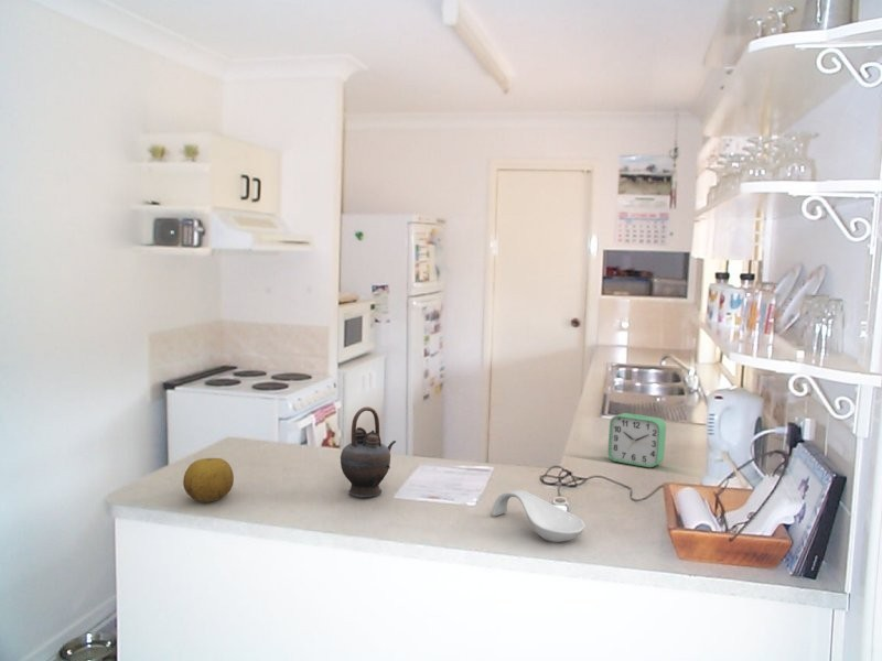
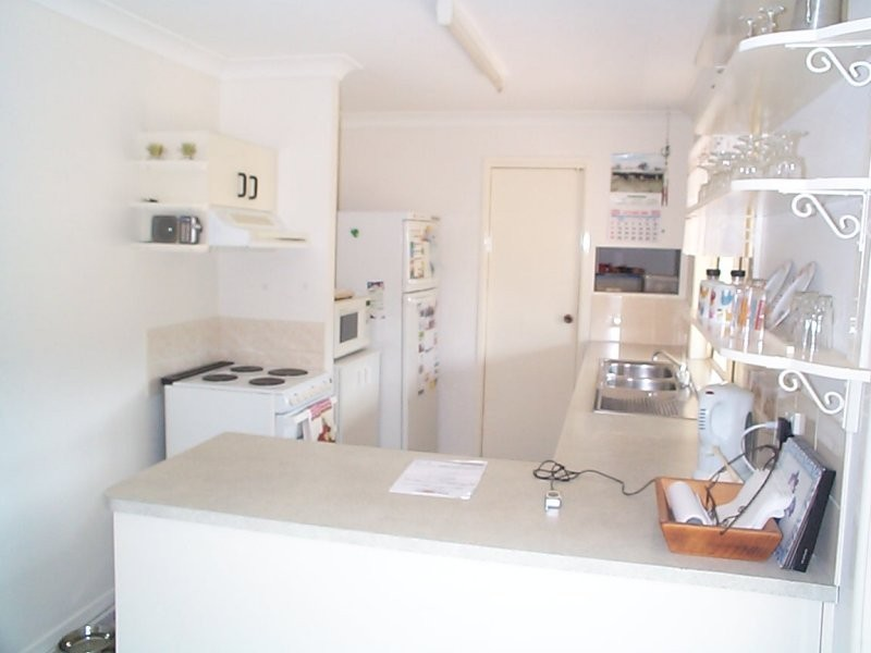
- alarm clock (636, 438)
- spoon rest (536, 513)
- teapot (370, 449)
- fruit (208, 479)
